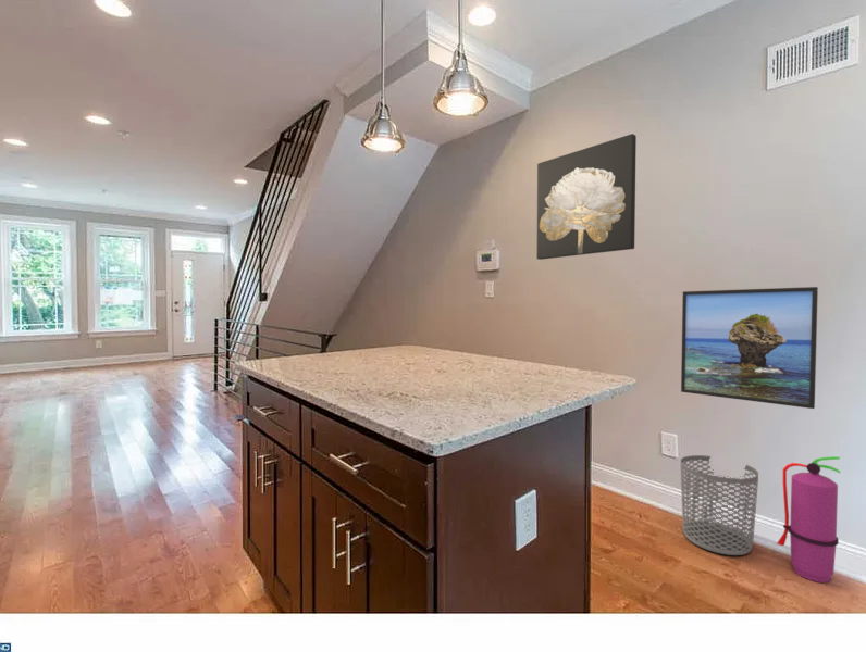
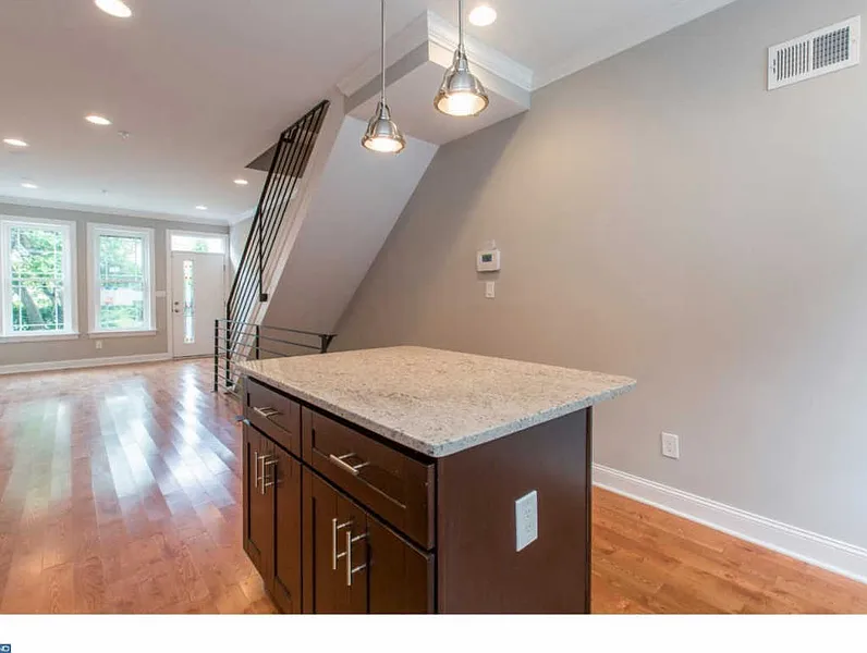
- waste bin (717, 502)
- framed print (742, 344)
- fire extinguisher (807, 512)
- wall art (582, 202)
